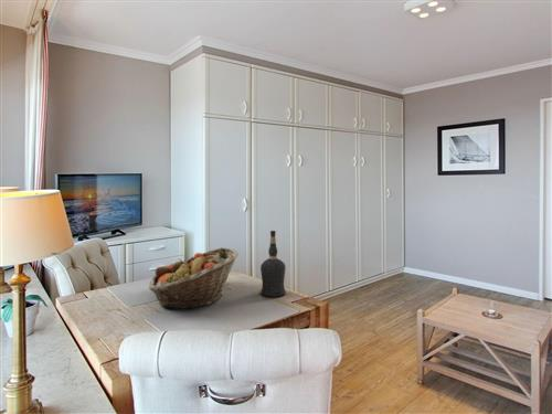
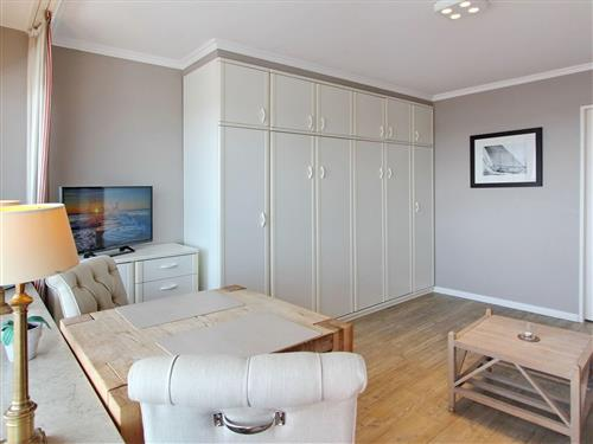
- liquor bottle (273, 262)
- fruit basket (194, 274)
